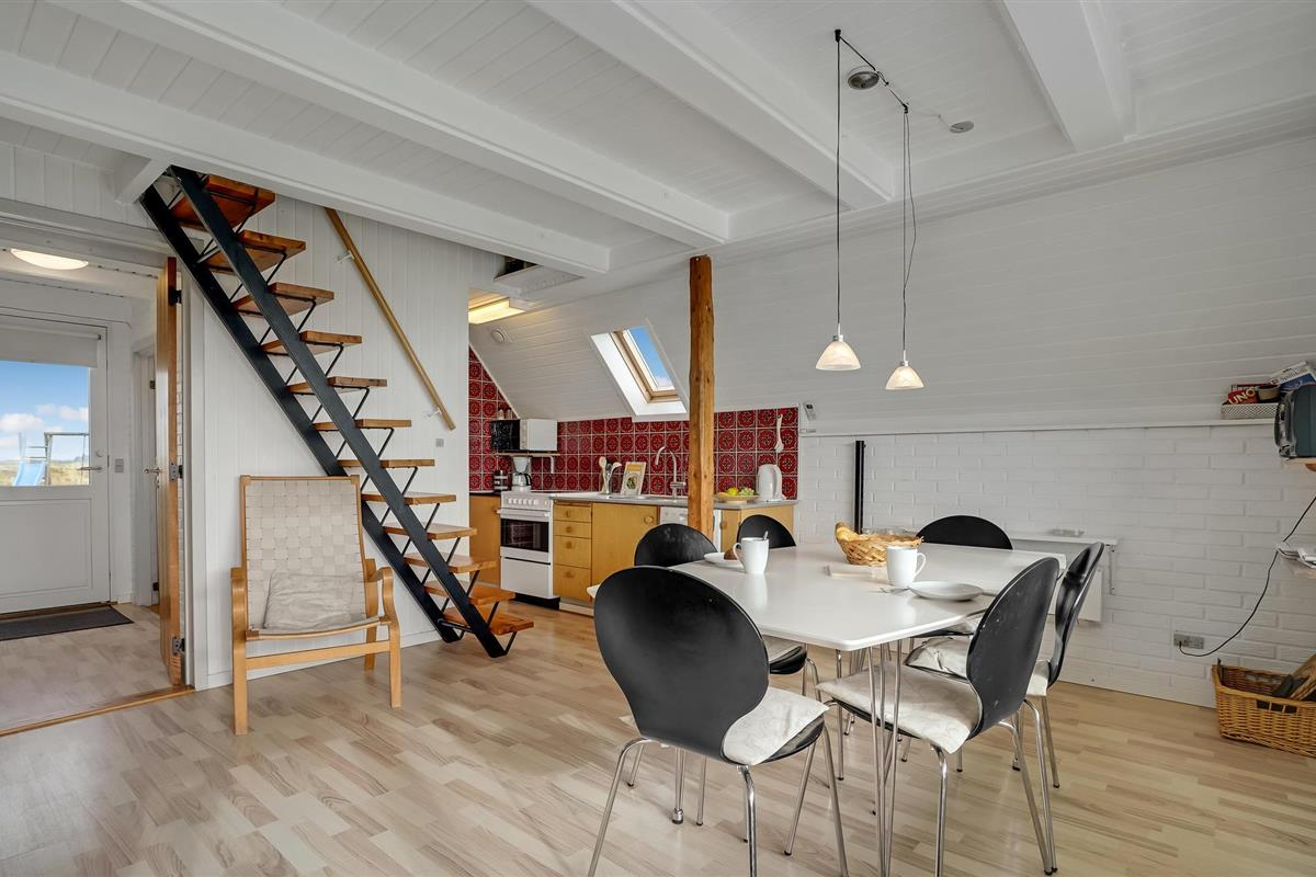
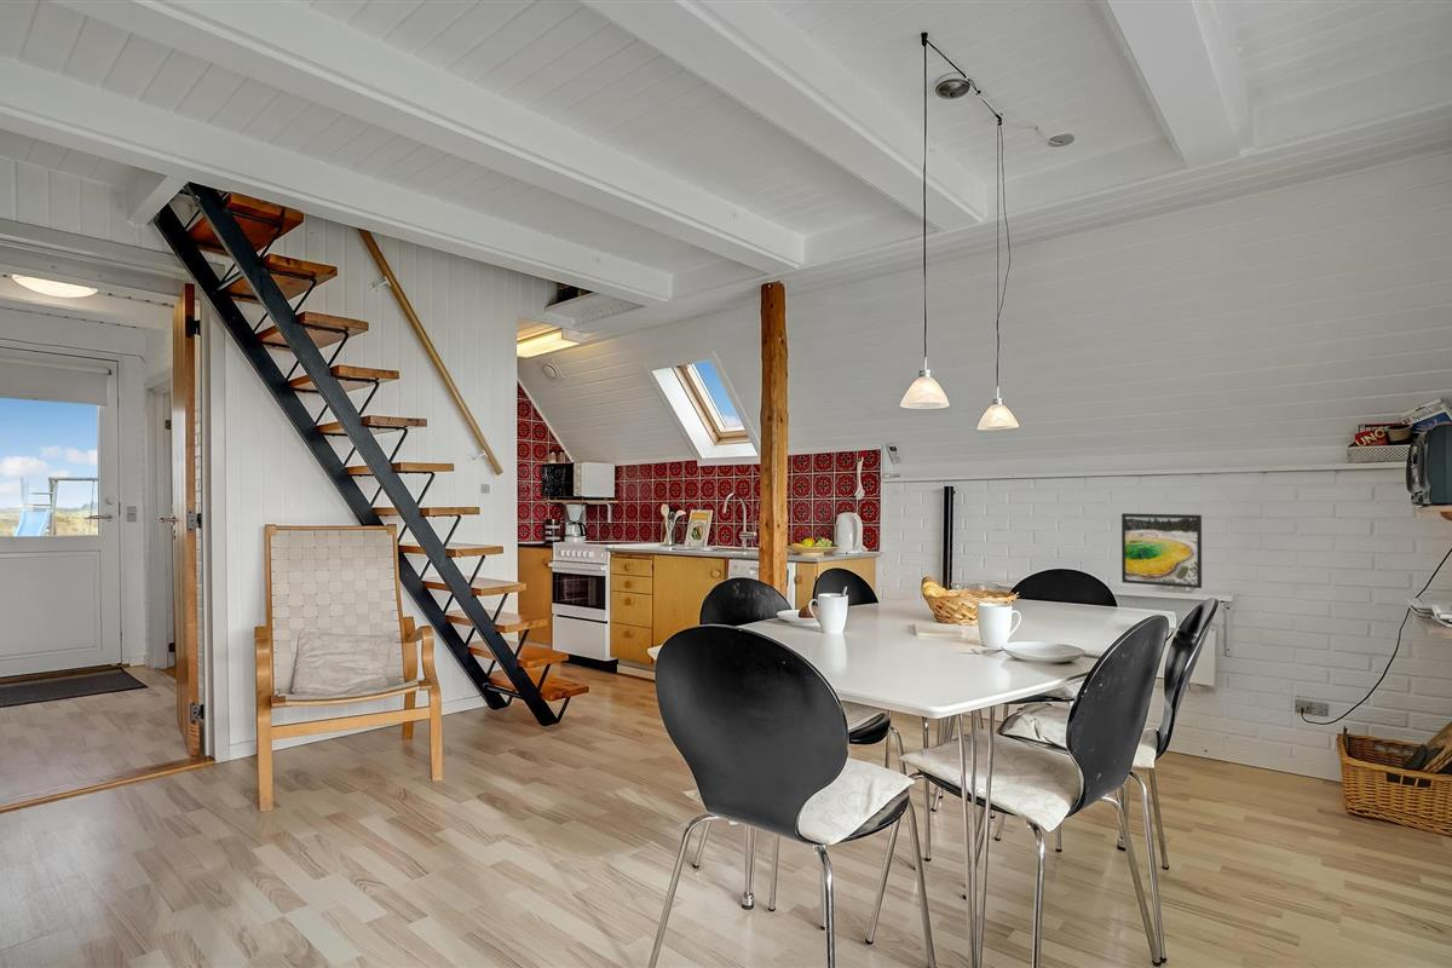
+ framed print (1160, 549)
